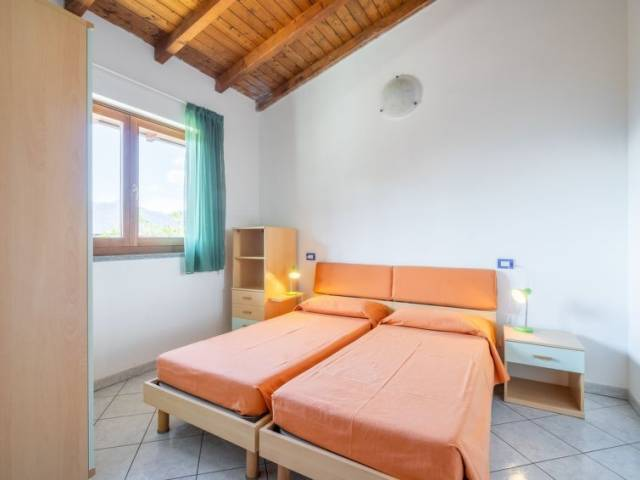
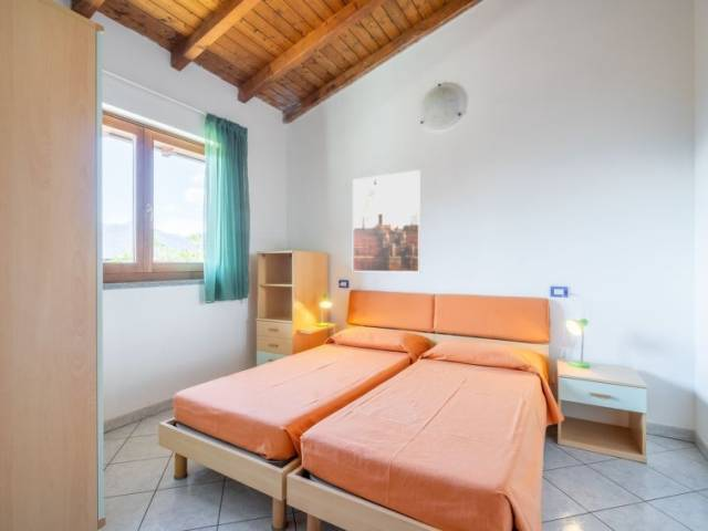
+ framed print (384, 223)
